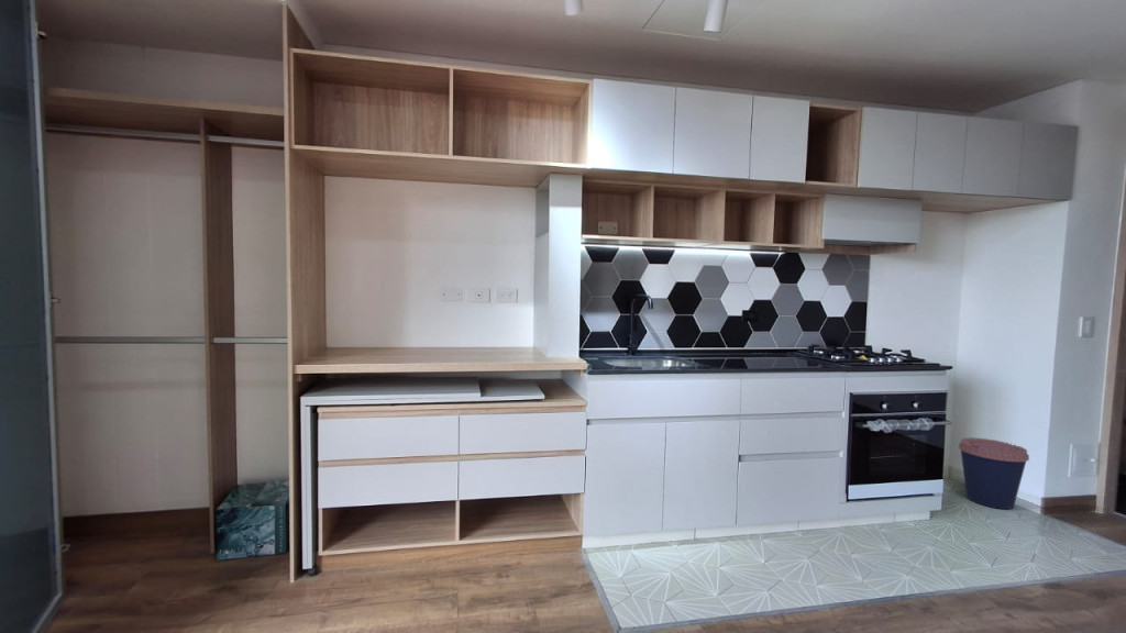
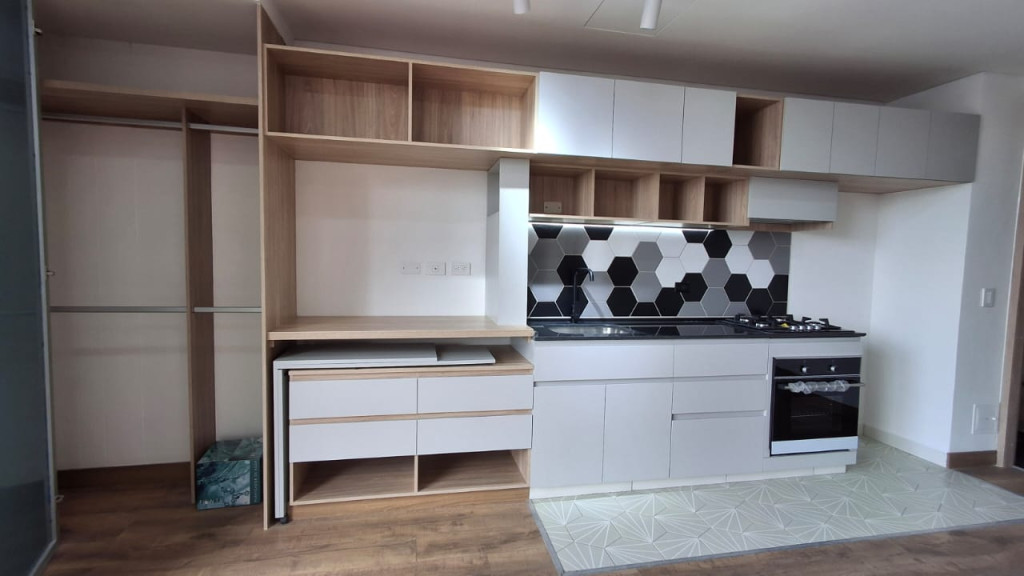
- coffee cup (991, 473)
